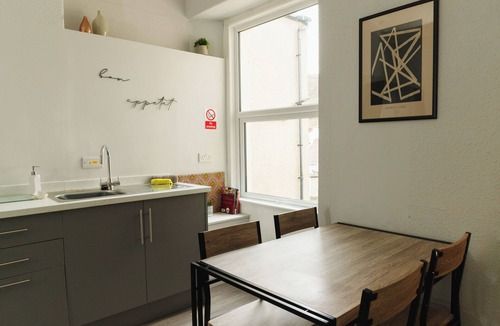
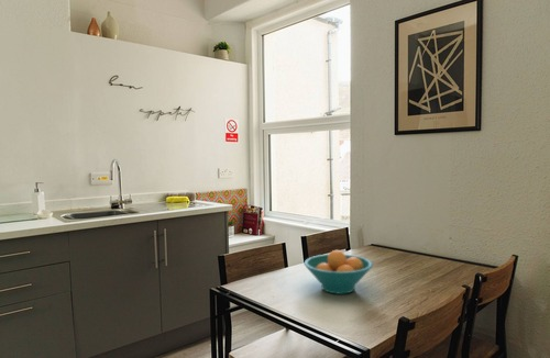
+ fruit bowl (338, 269)
